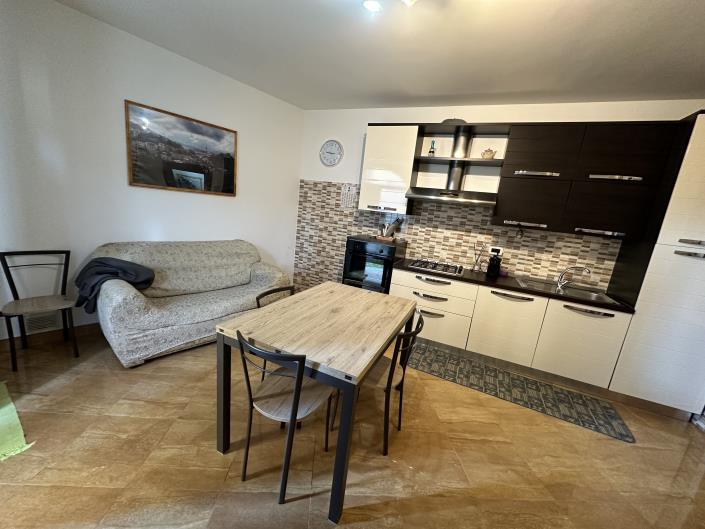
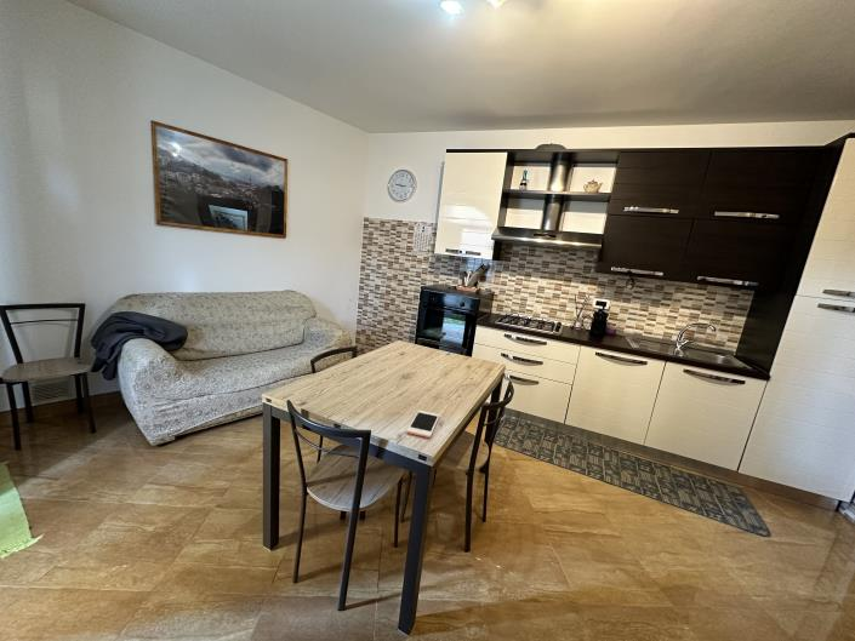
+ cell phone (423, 423)
